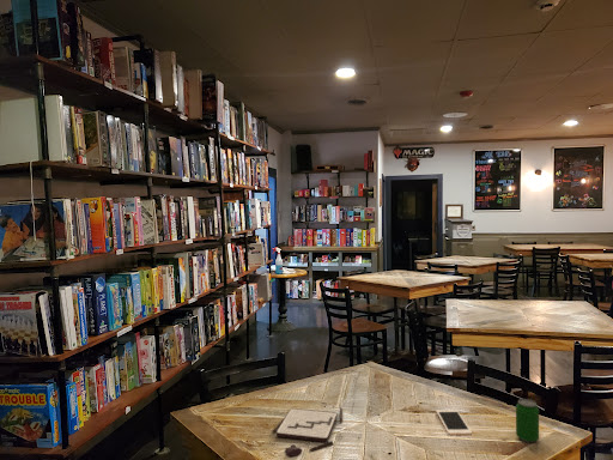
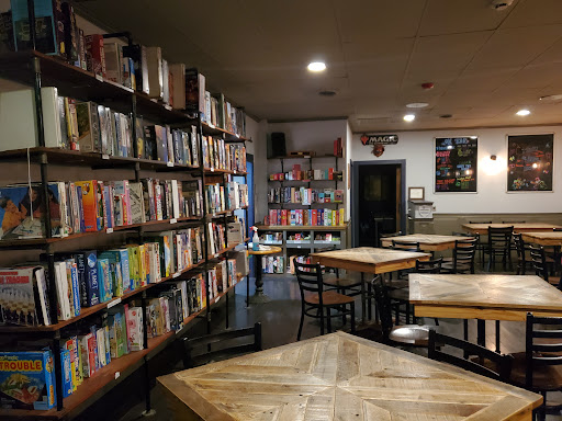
- board game (305, 426)
- cell phone (453, 422)
- beverage can (527, 420)
